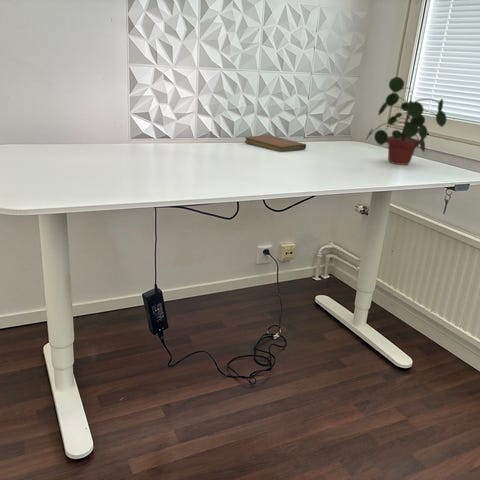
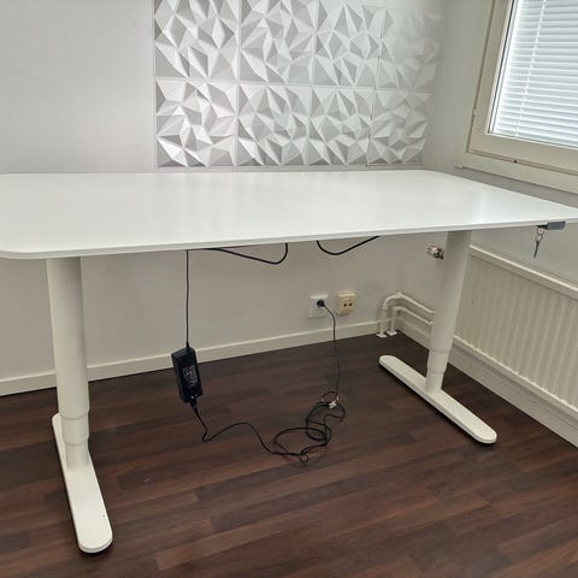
- potted plant (405, 122)
- notebook (274, 143)
